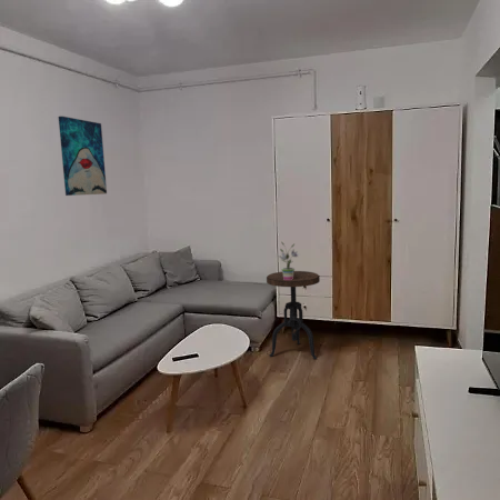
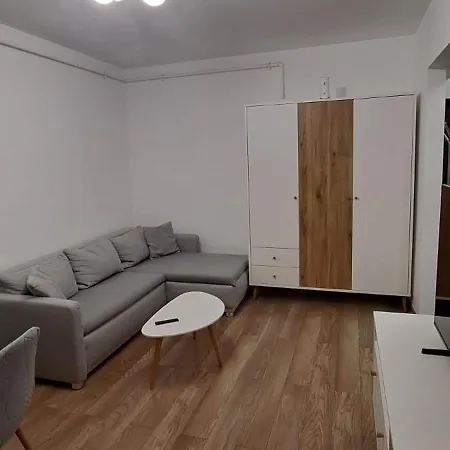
- side table (293, 313)
- potted plant (289, 259)
- wall art (83, 158)
